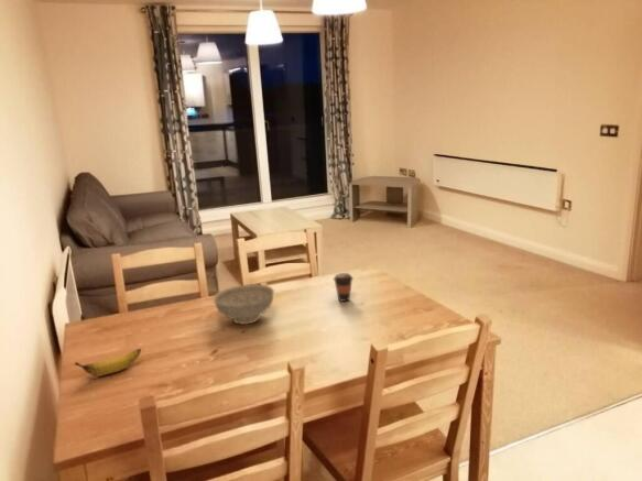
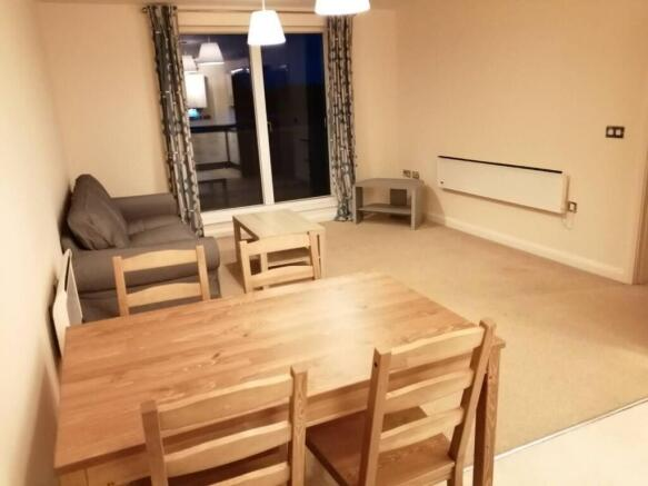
- banana (110, 362)
- decorative bowl (244, 306)
- coffee cup (344, 287)
